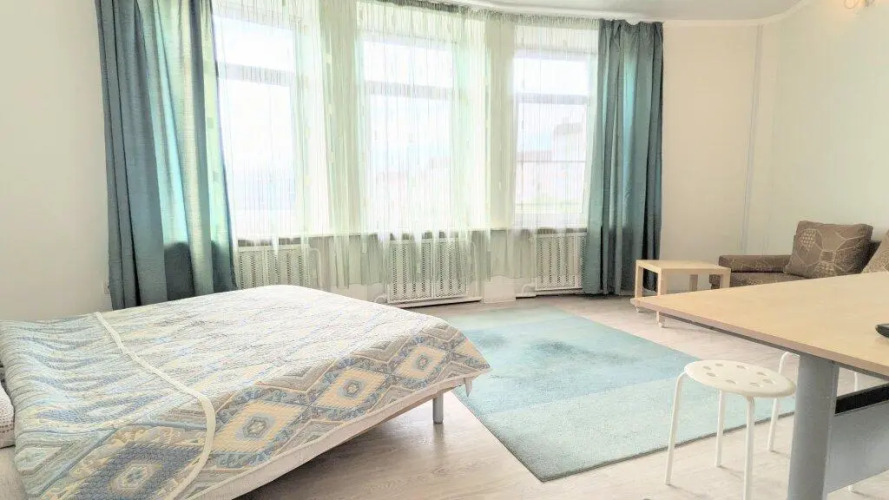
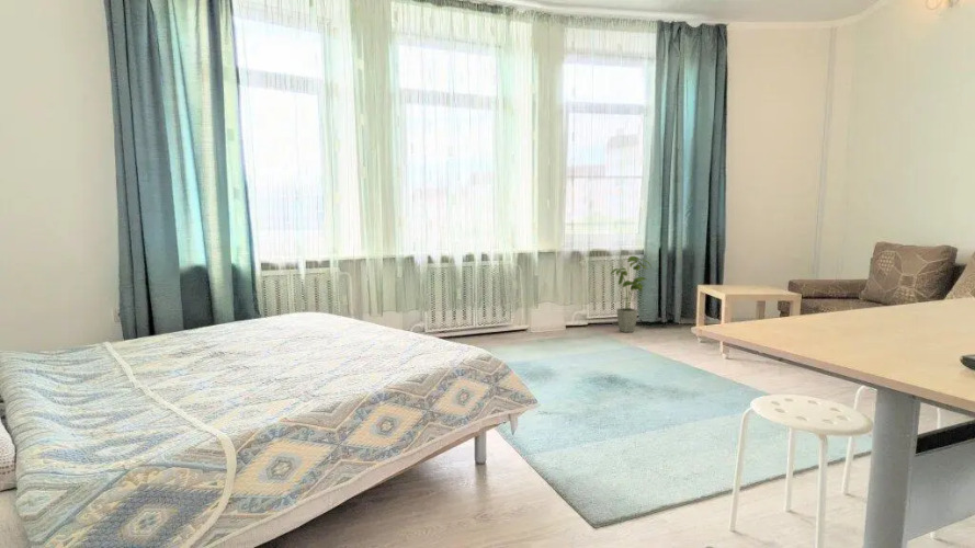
+ house plant (632, 292)
